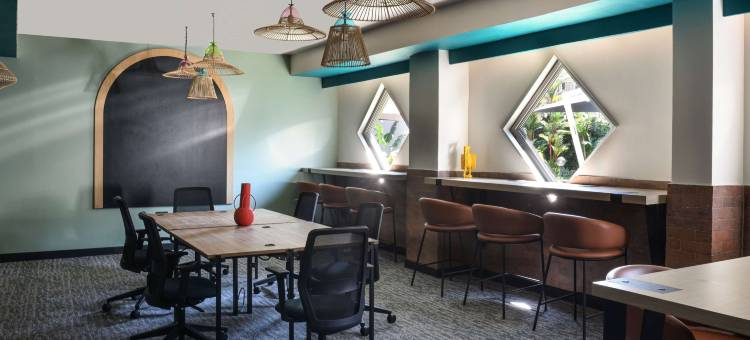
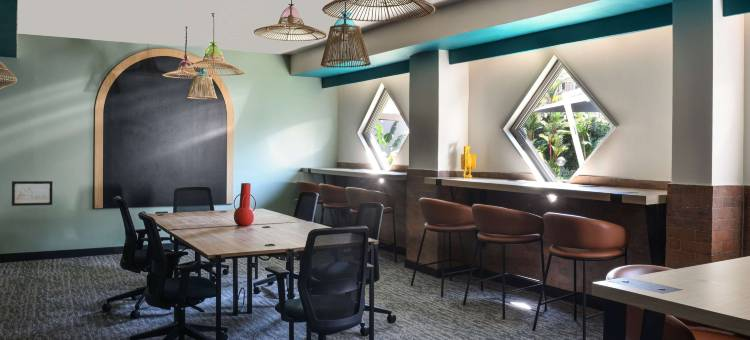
+ wall art (32, 193)
